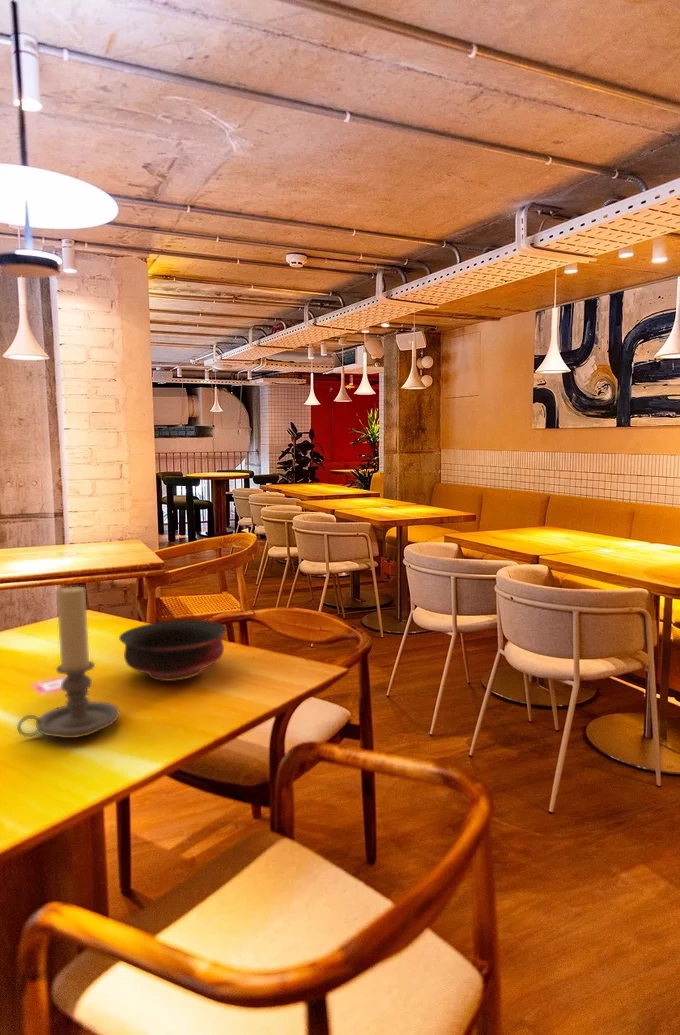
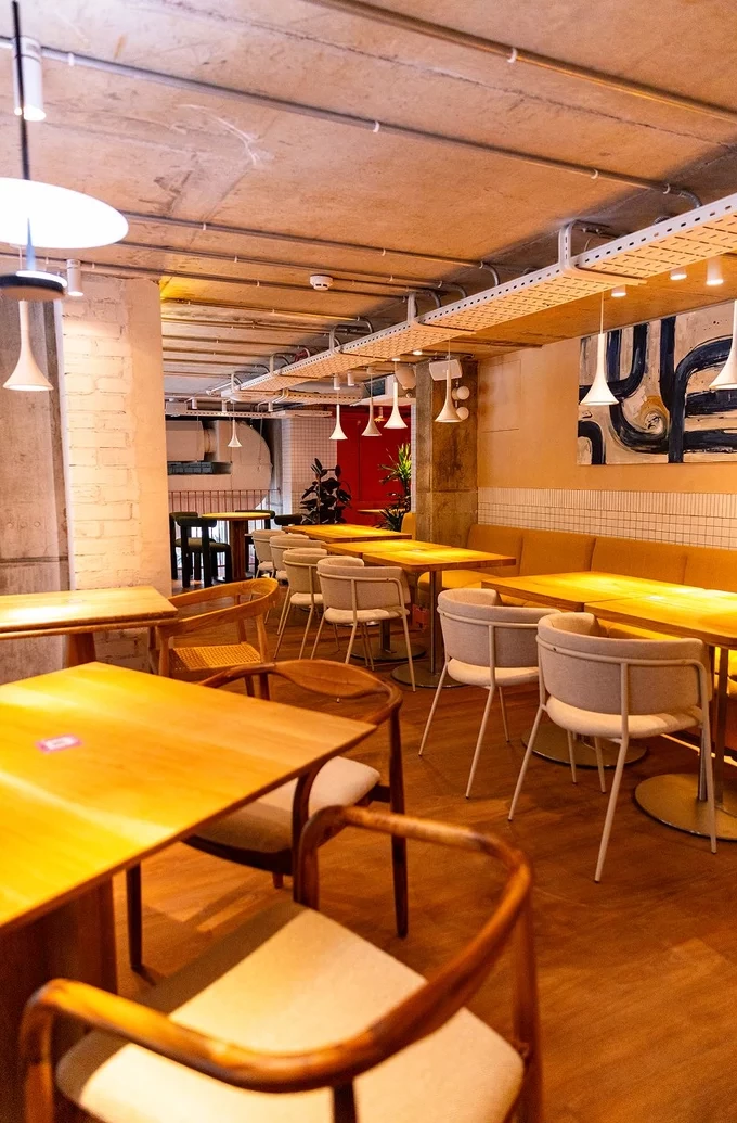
- bowl (174, 652)
- candle holder (66, 658)
